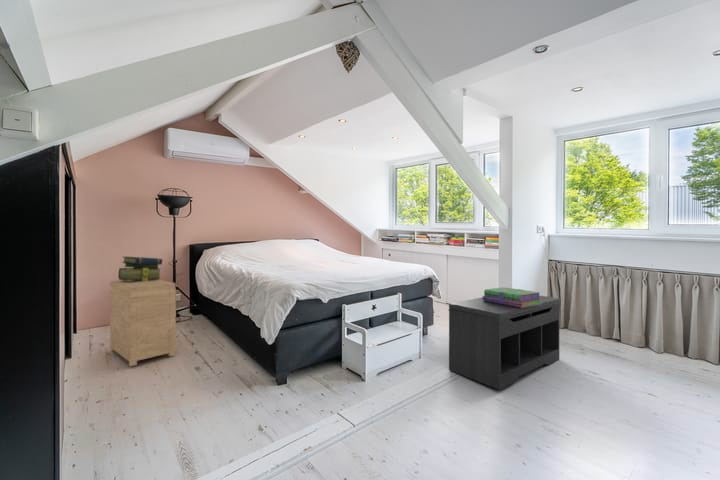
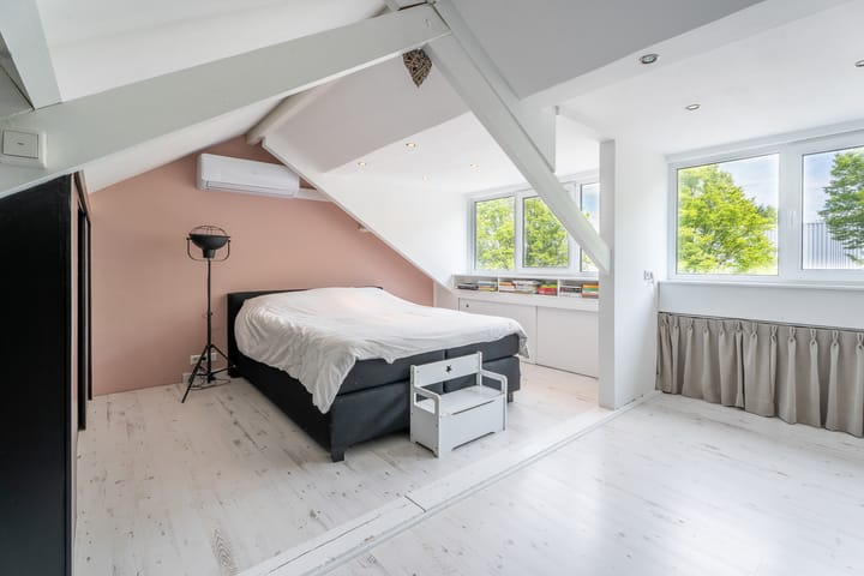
- stack of books (511, 296)
- stack of books (141, 267)
- bench (506, 332)
- side table (145, 316)
